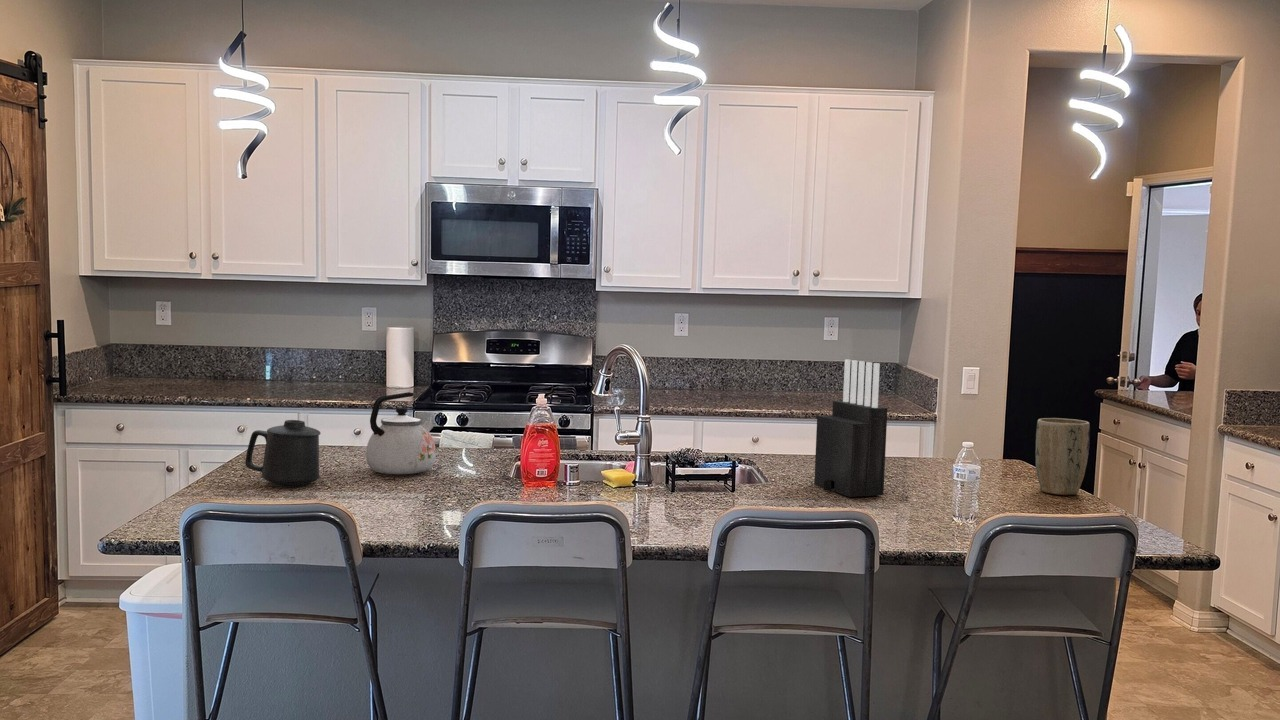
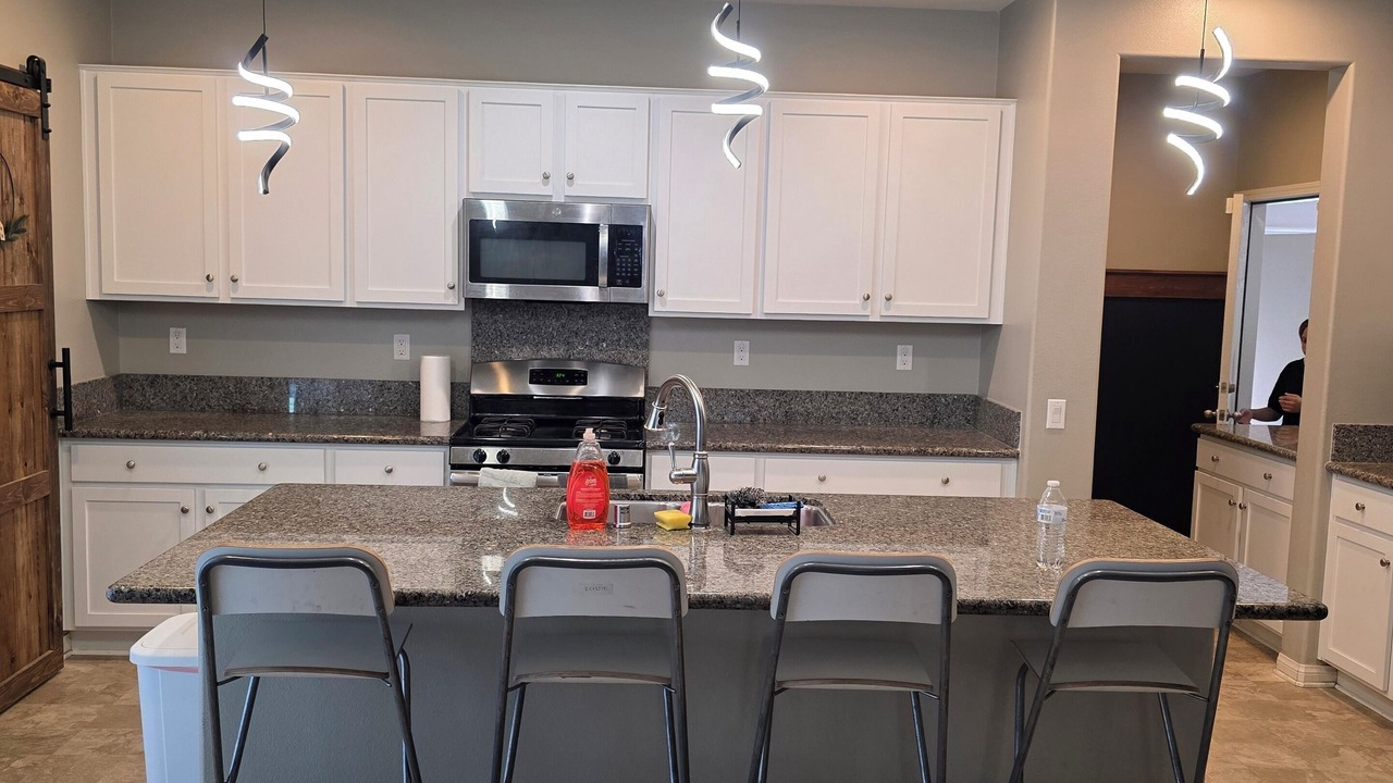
- knife block (847, 426)
- kettle (402, 432)
- mug (283, 452)
- plant pot (1061, 456)
